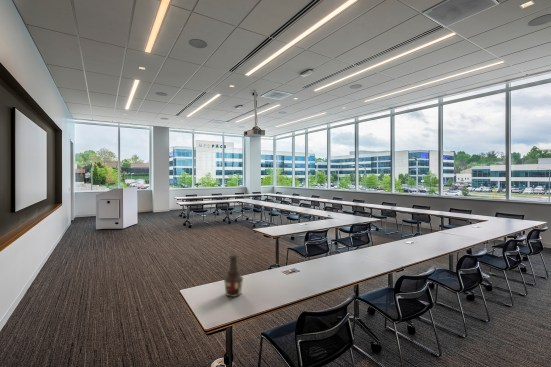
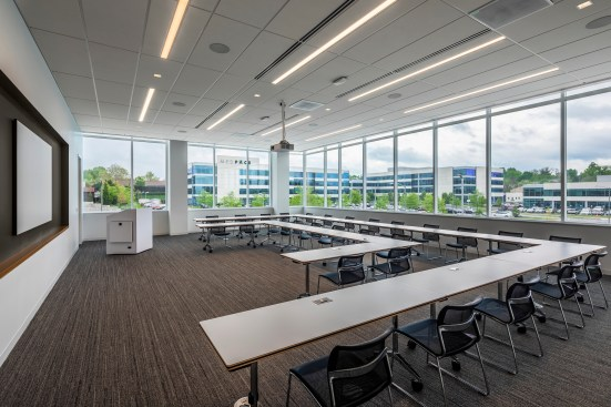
- bottle (233, 275)
